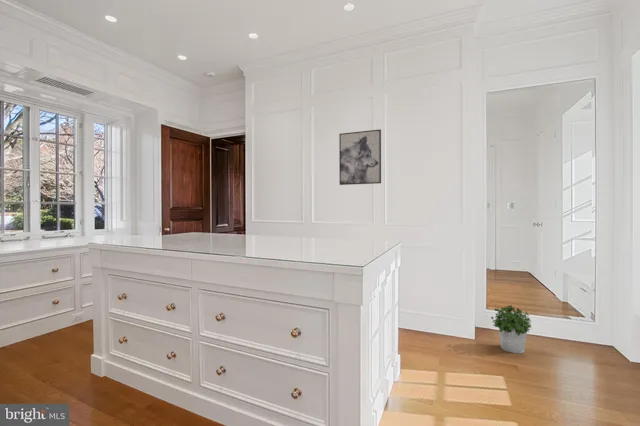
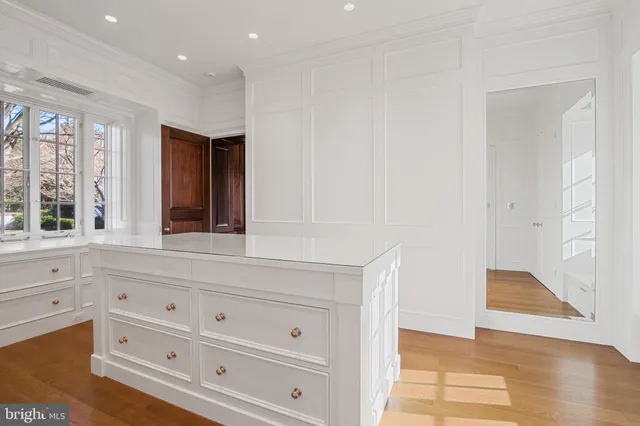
- potted plant (510, 328)
- wall art (359, 157)
